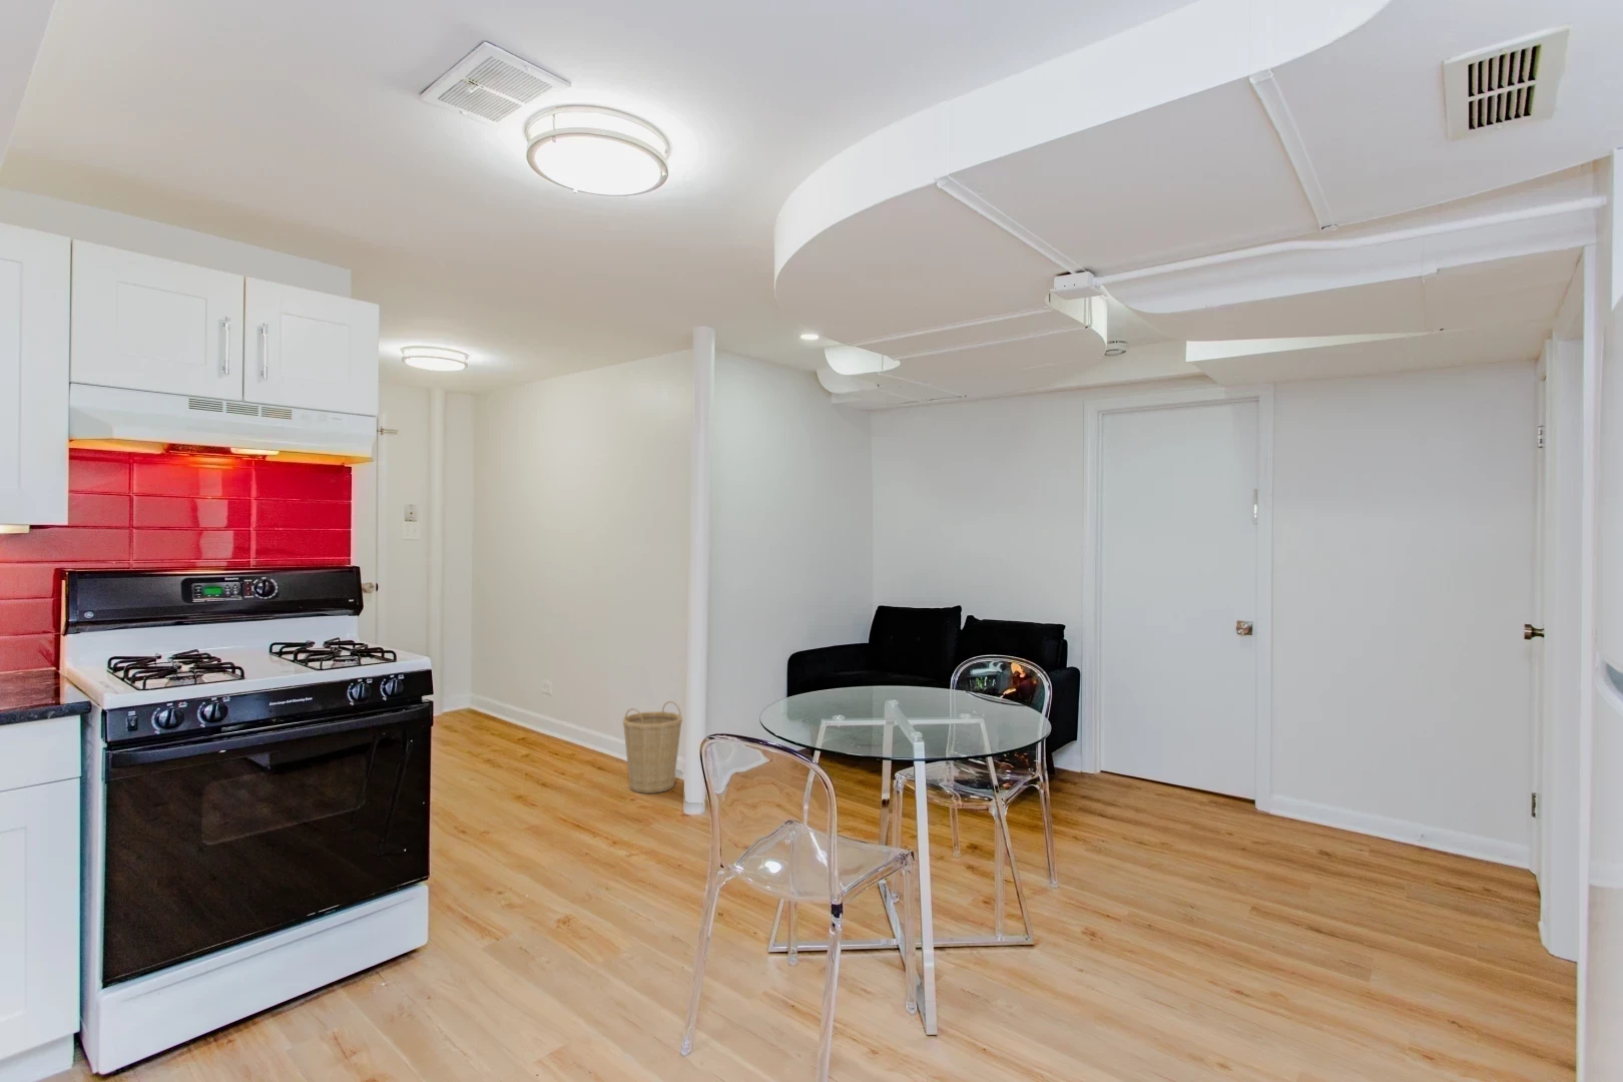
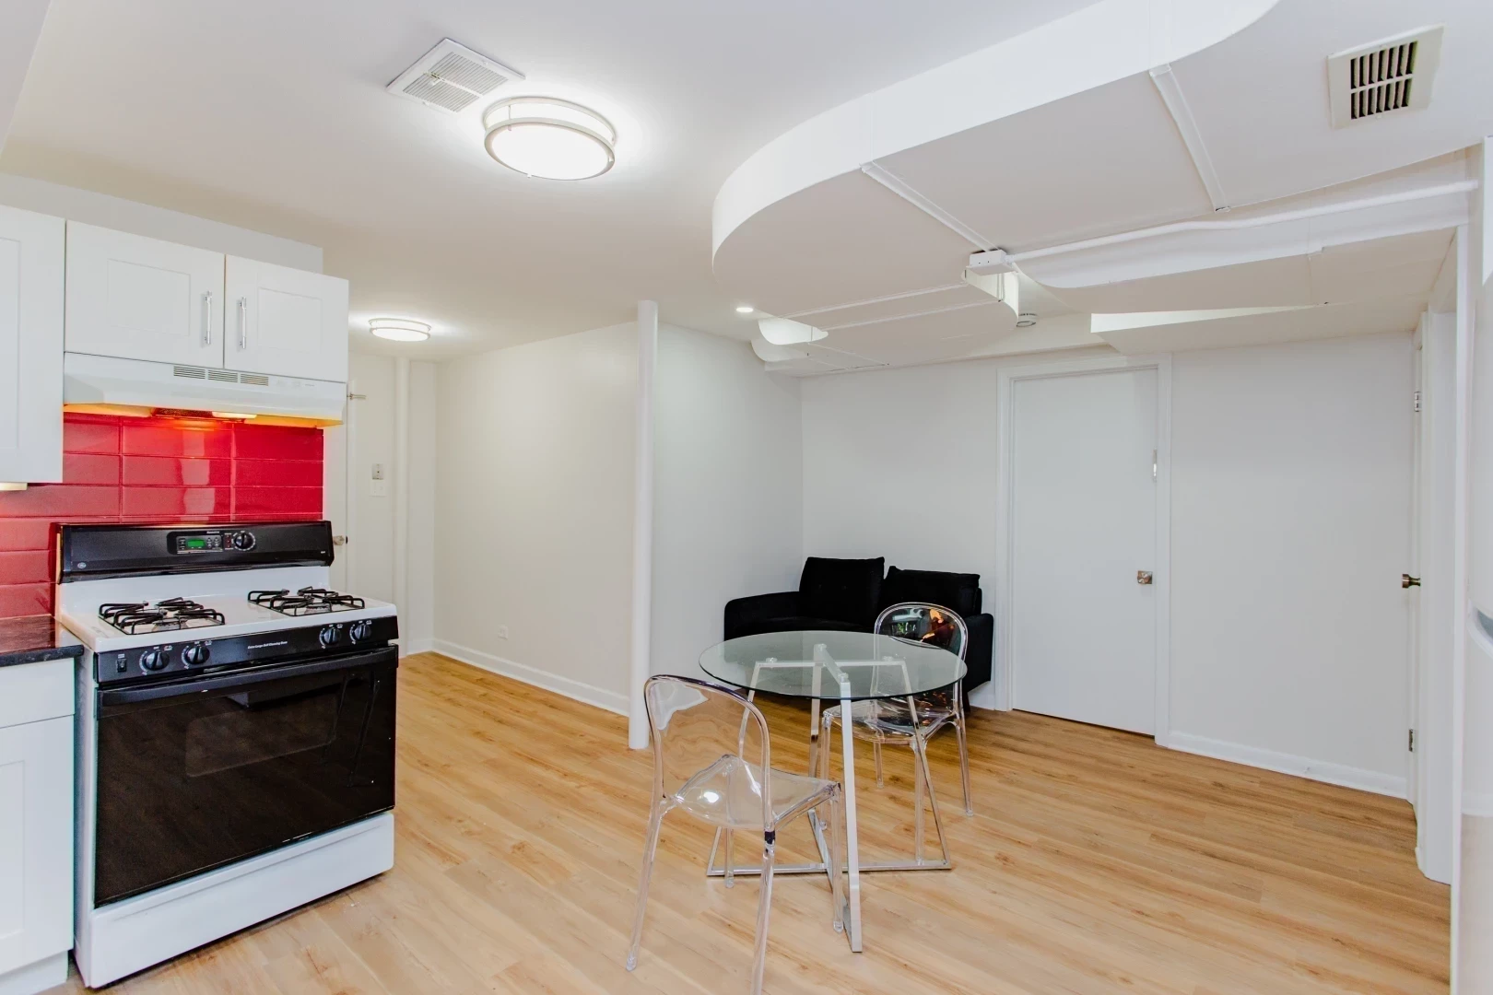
- basket (652, 745)
